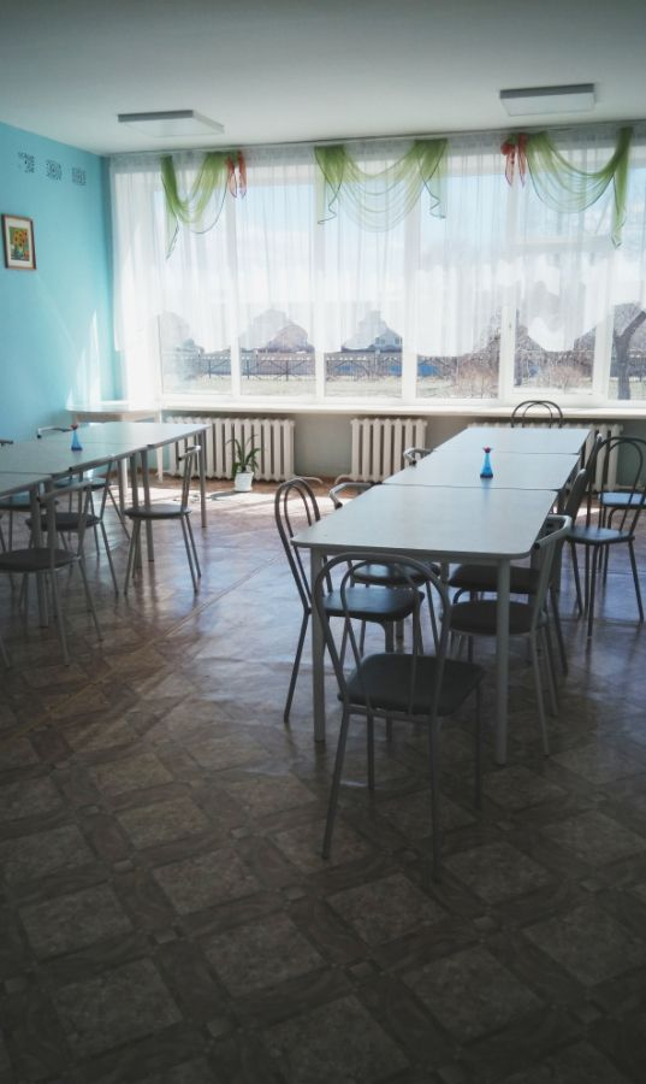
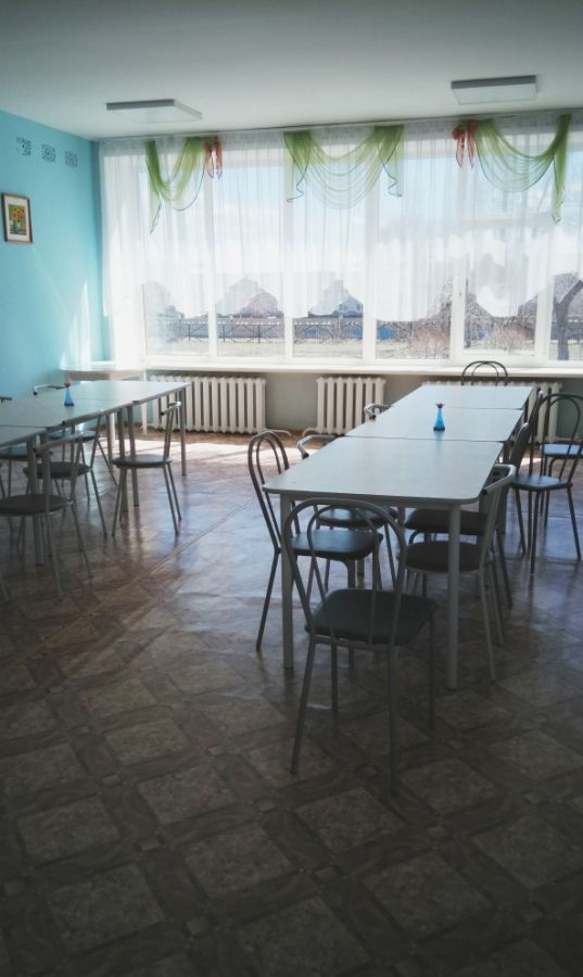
- house plant (245, 461)
